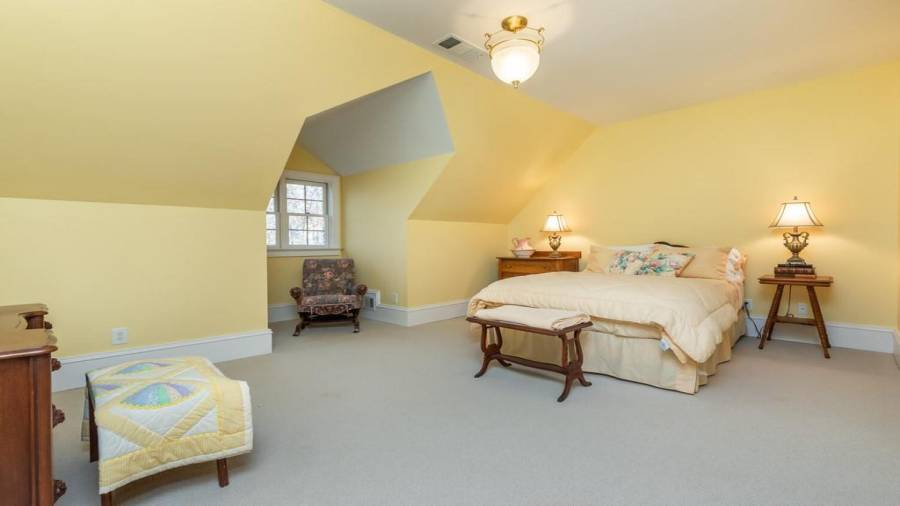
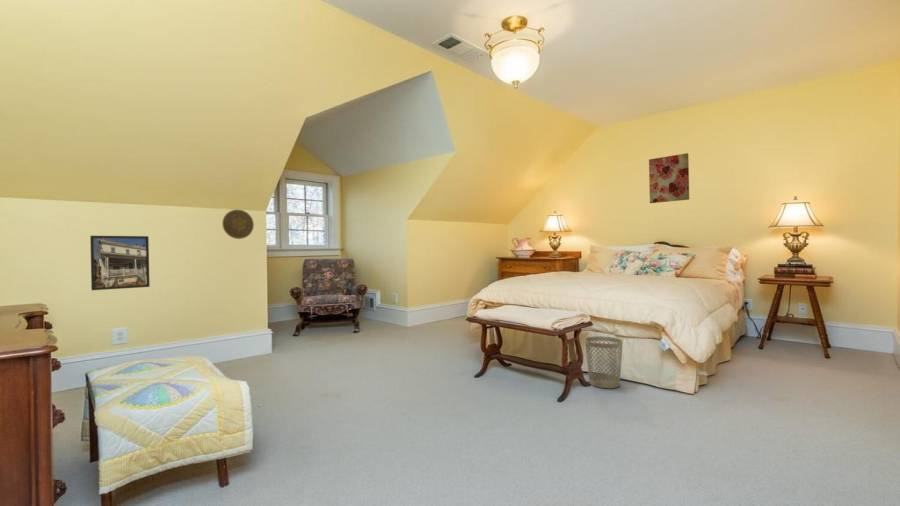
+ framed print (121, 262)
+ wastebasket (604, 361)
+ decorative plate (238, 224)
+ wall art (668, 178)
